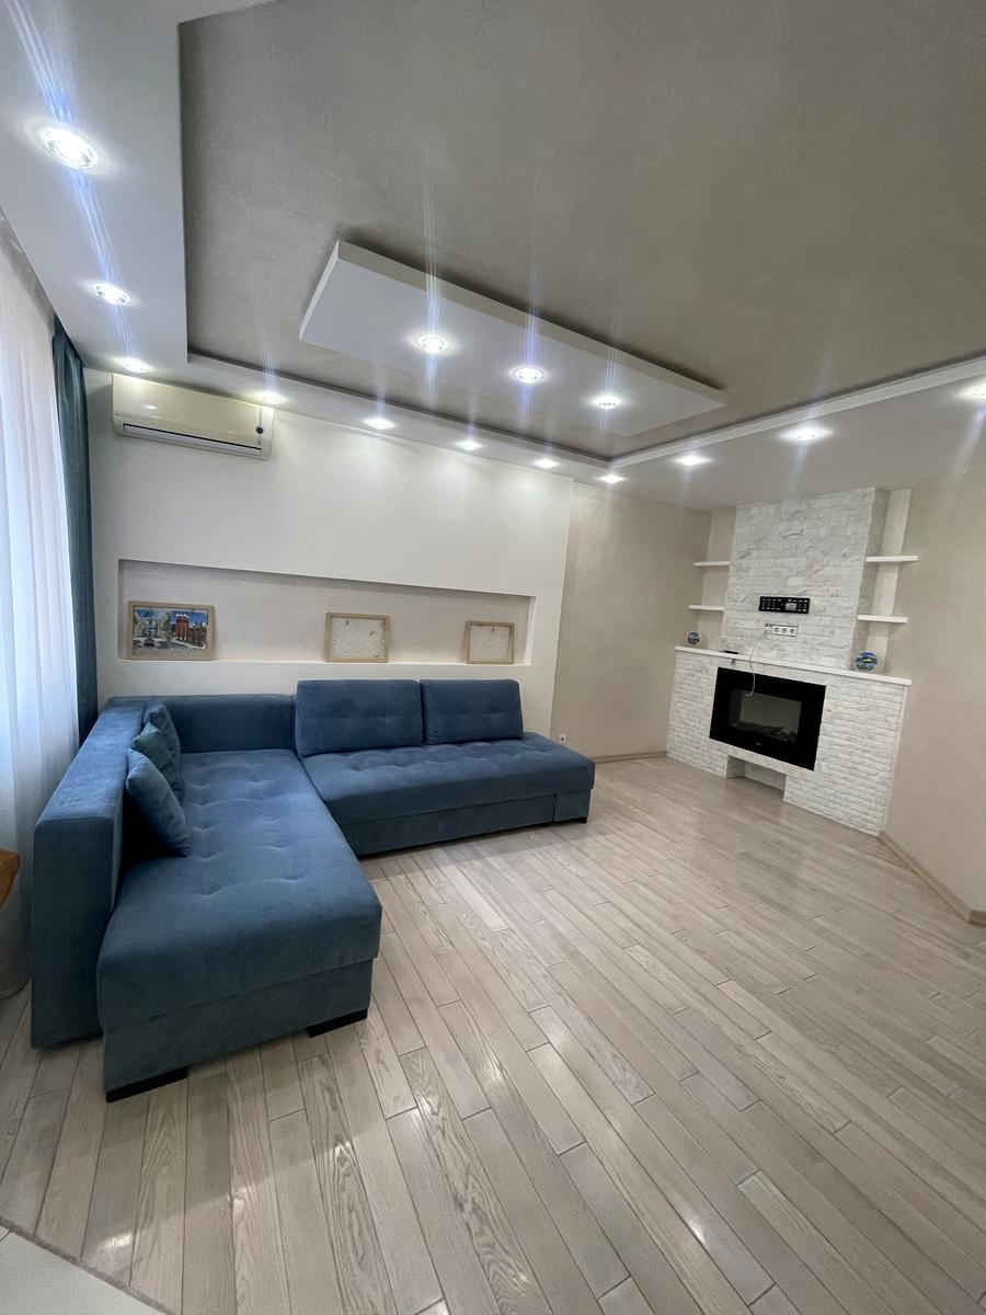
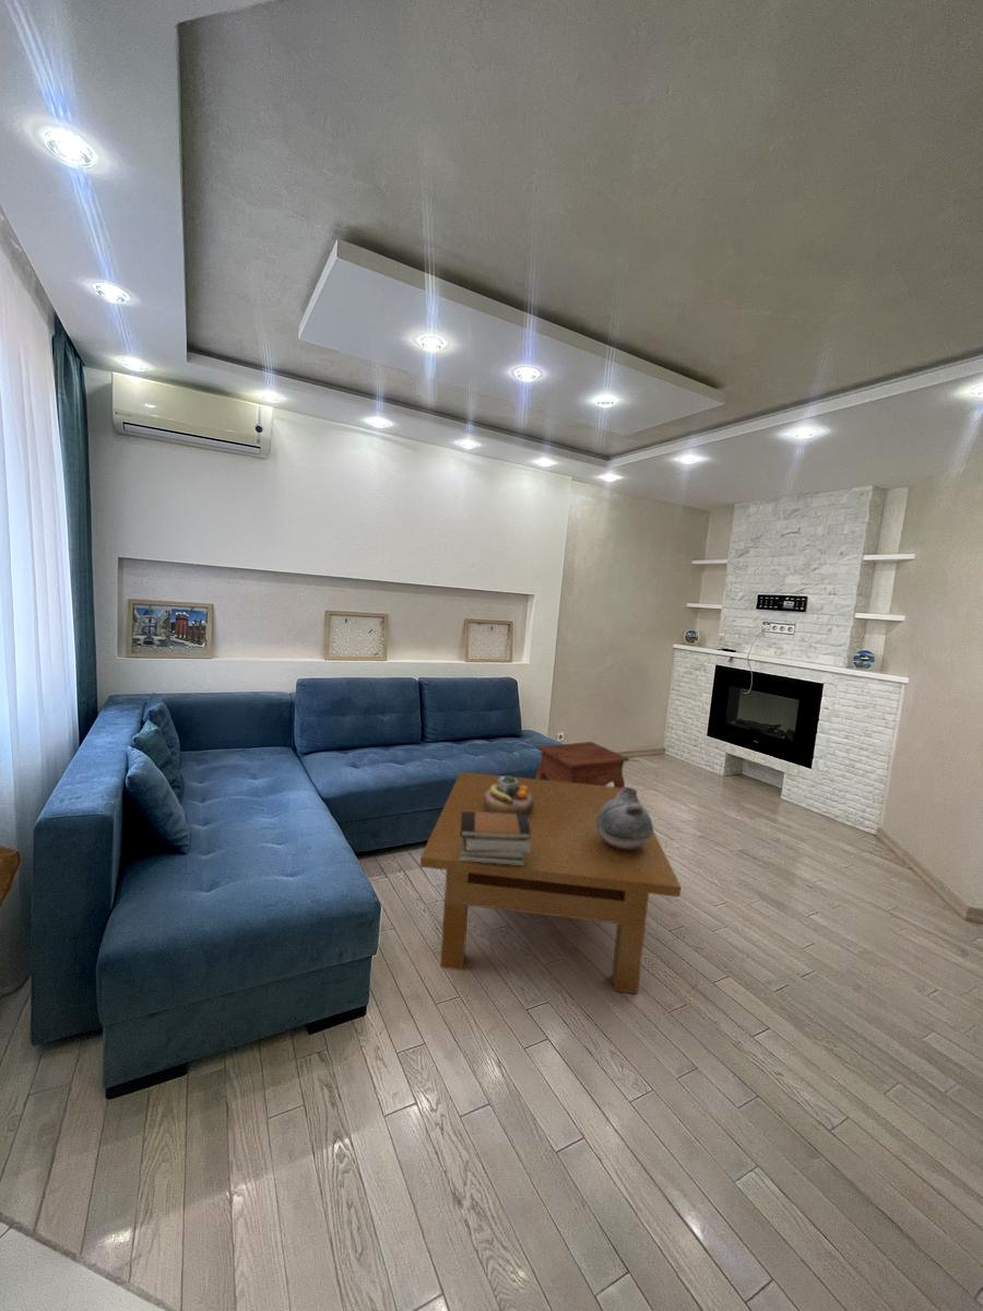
+ side table (583, 783)
+ book stack (494, 837)
+ decorative bowl (509, 791)
+ vase (625, 815)
+ table (542, 869)
